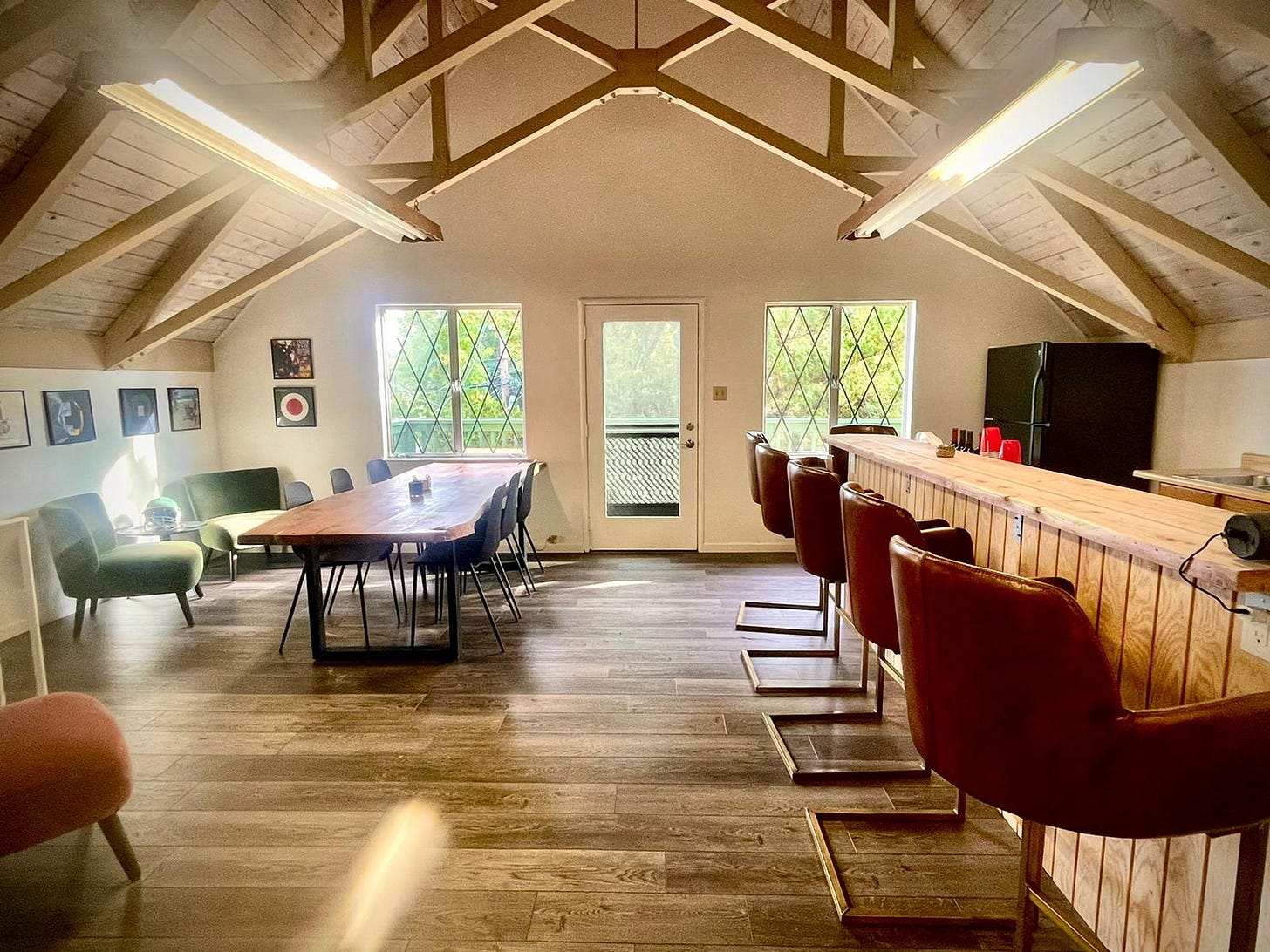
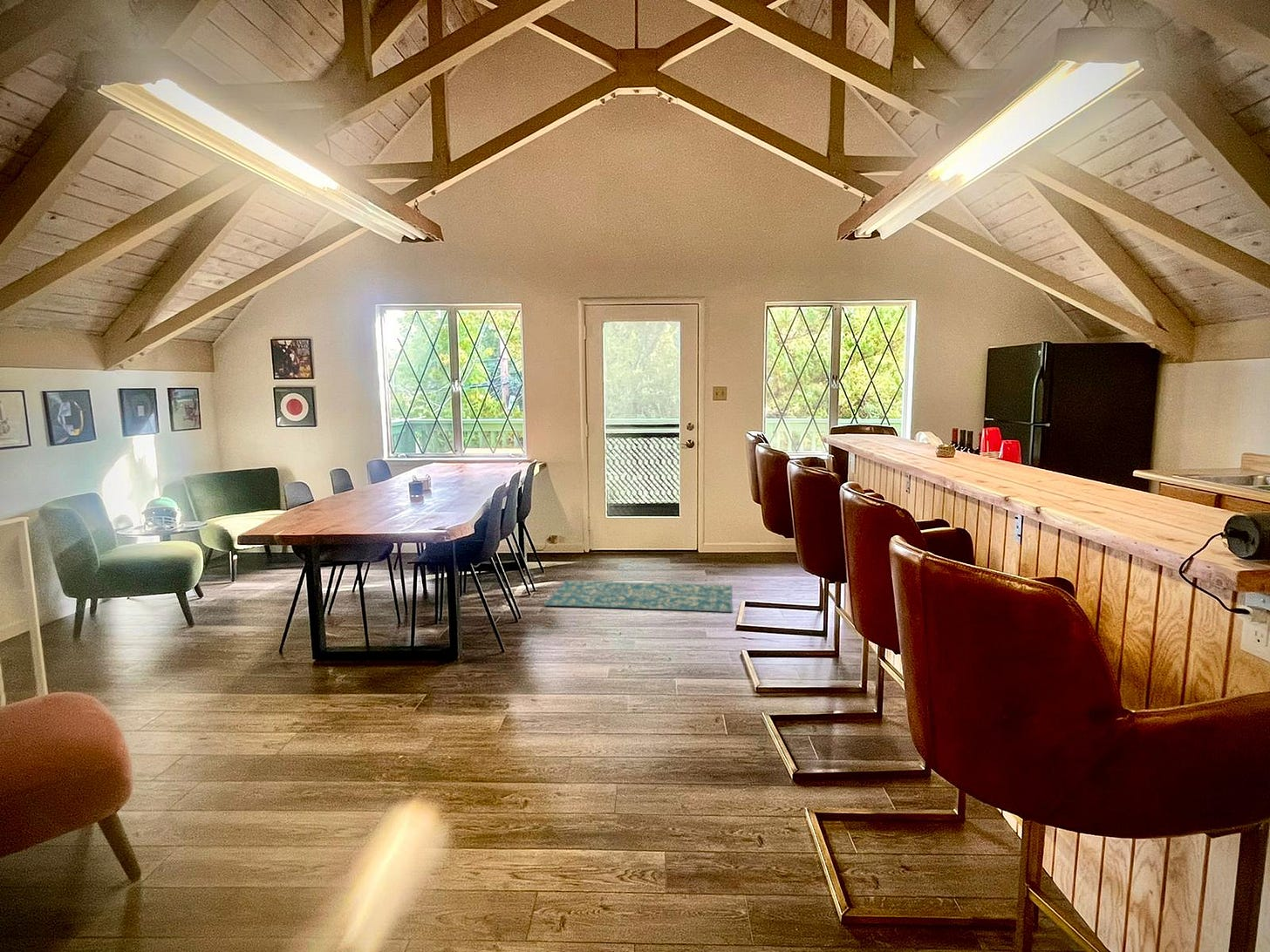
+ rug (642, 595)
